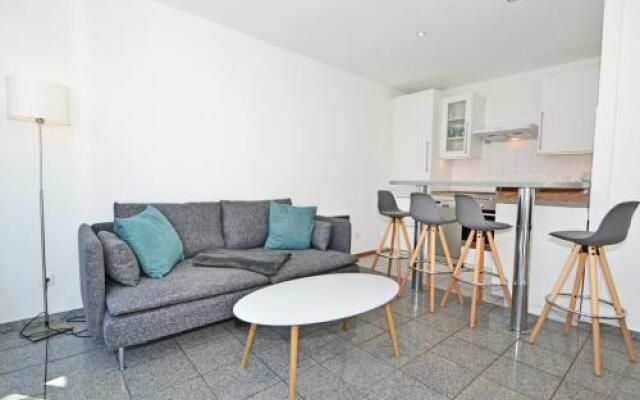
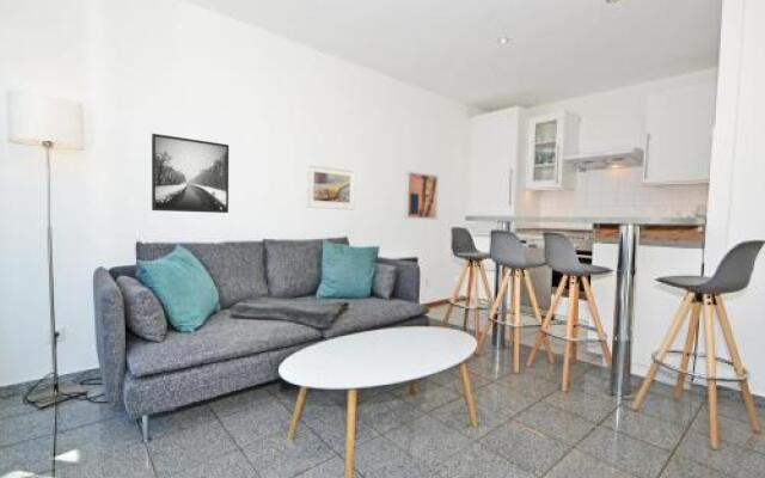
+ wall art (421, 196)
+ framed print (331, 188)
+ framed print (192, 176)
